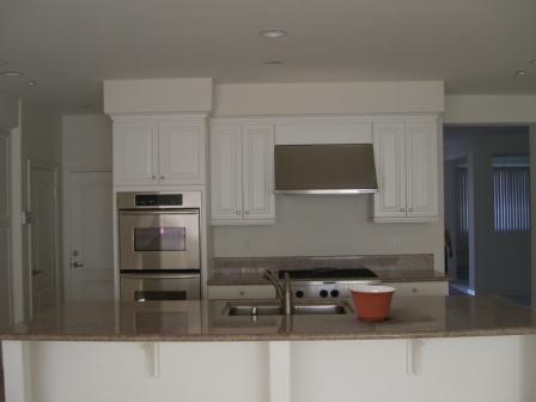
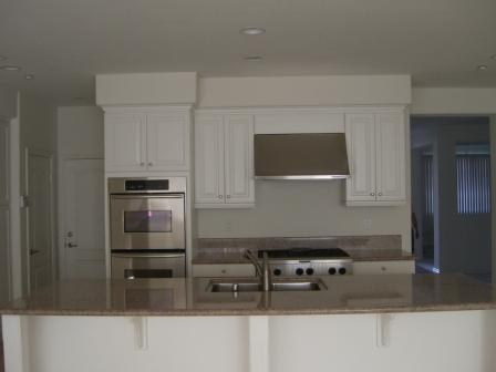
- mixing bowl (372, 303)
